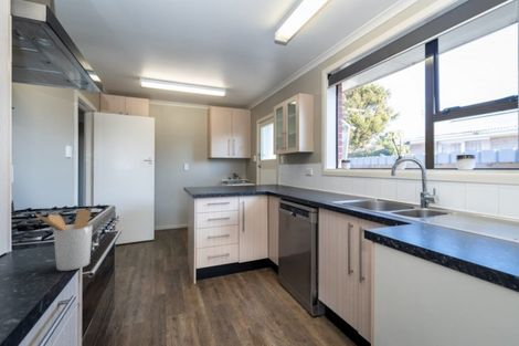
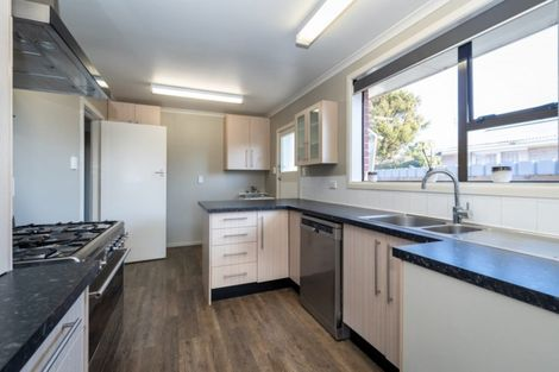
- utensil holder (64, 238)
